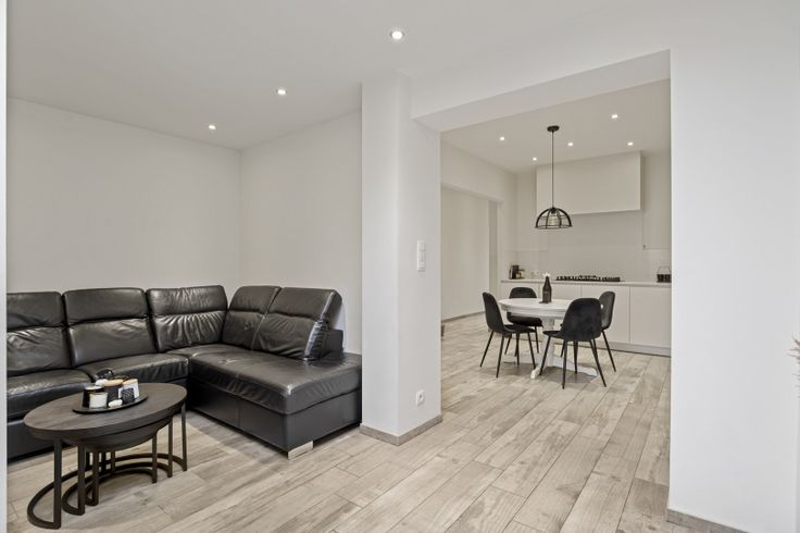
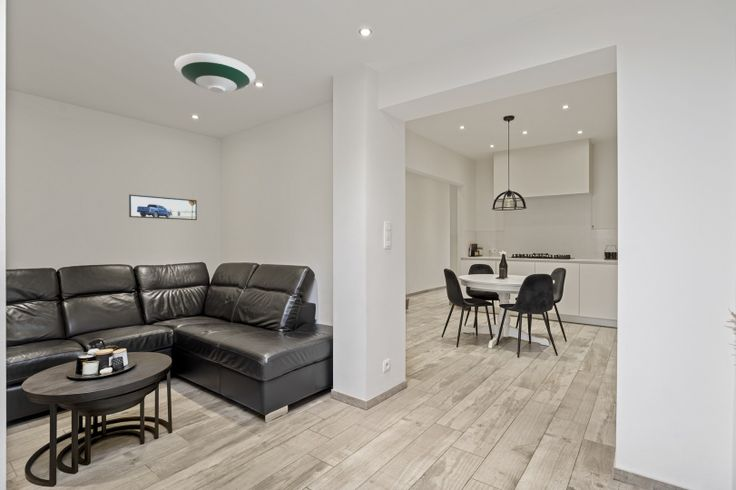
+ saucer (216, 81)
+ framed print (165, 208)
